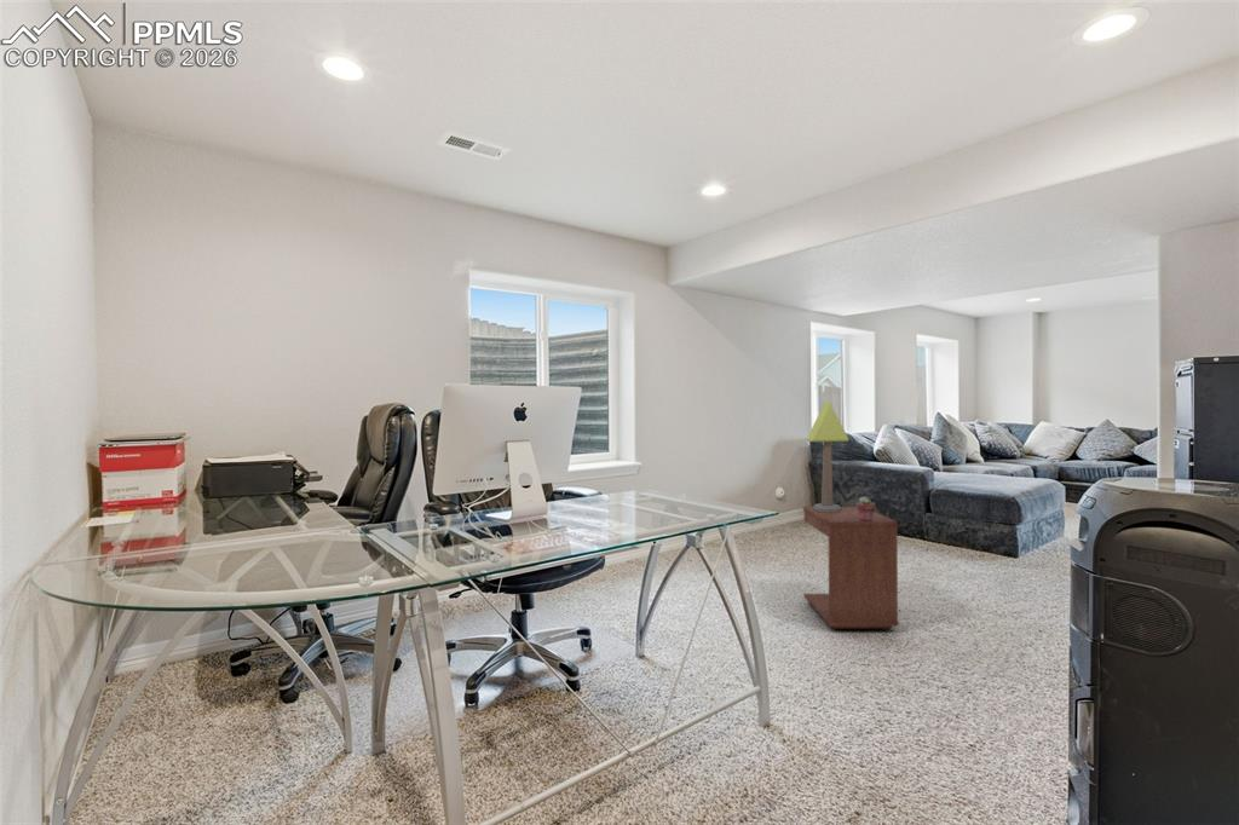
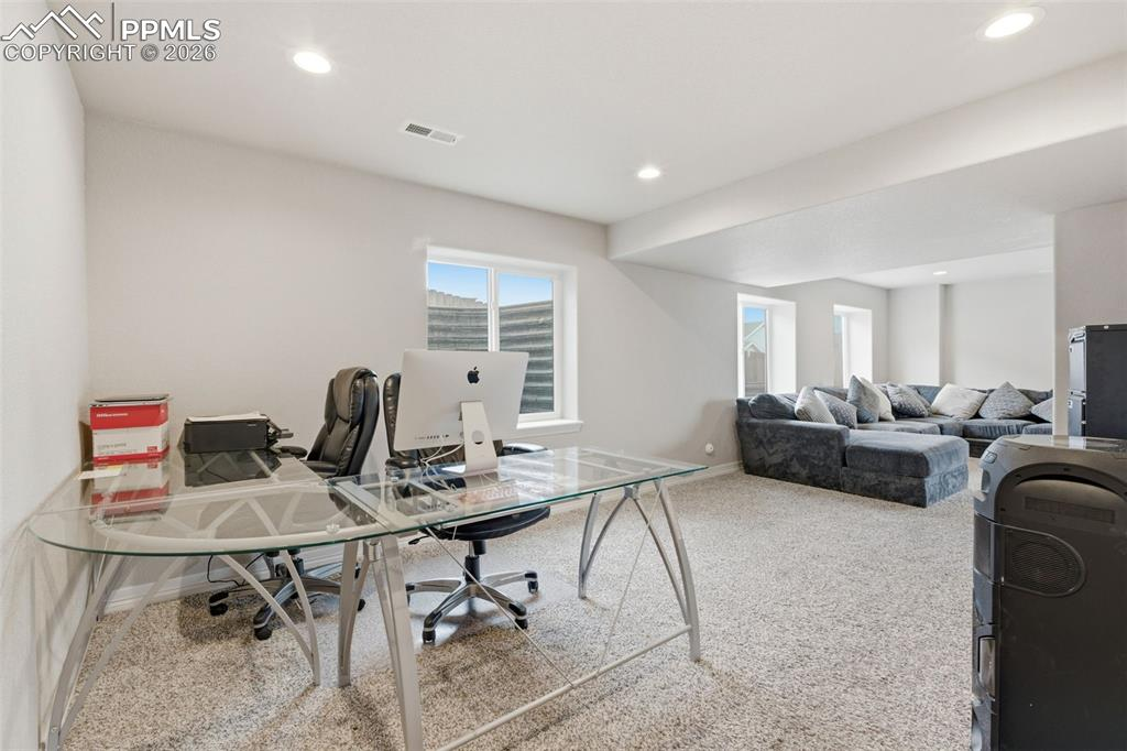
- table lamp (826, 455)
- potted succulent (865, 507)
- side table (847, 564)
